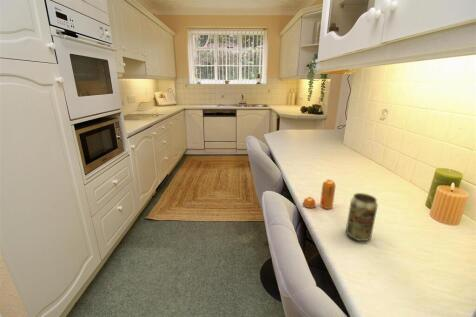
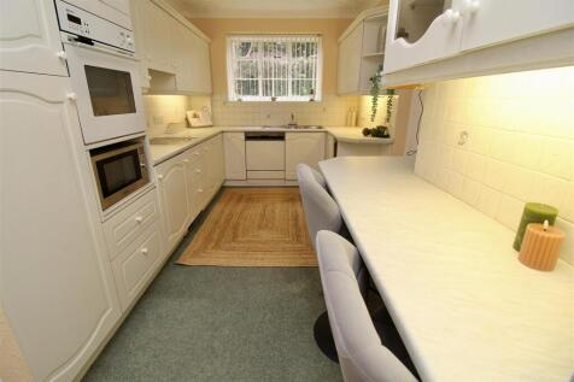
- beverage can (361, 217)
- pepper shaker (321, 193)
